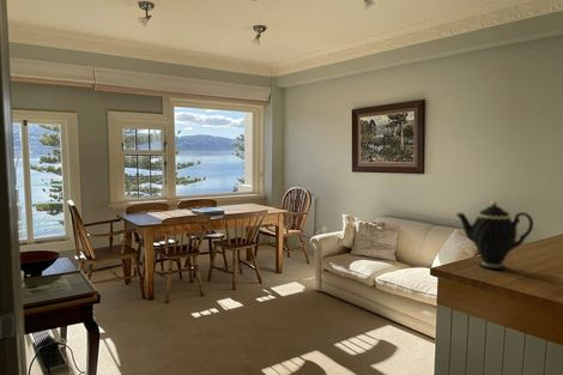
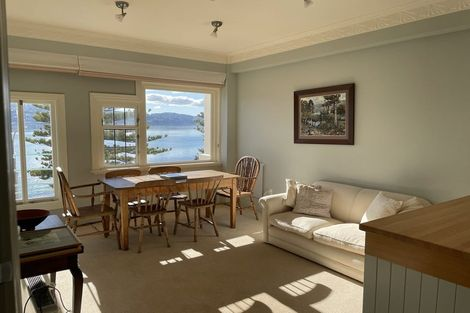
- teapot (491, 232)
